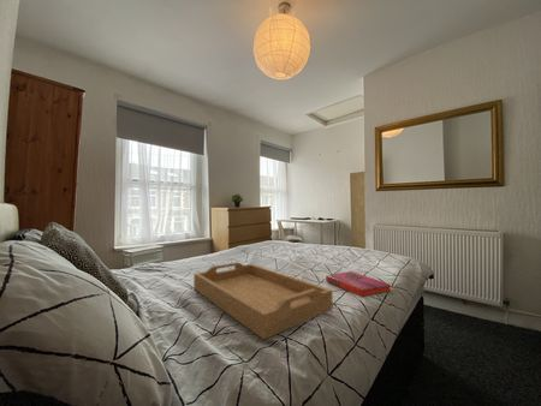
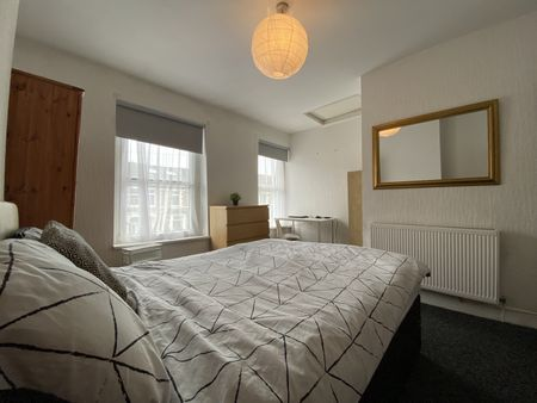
- serving tray (255, 286)
- hardback book (356, 282)
